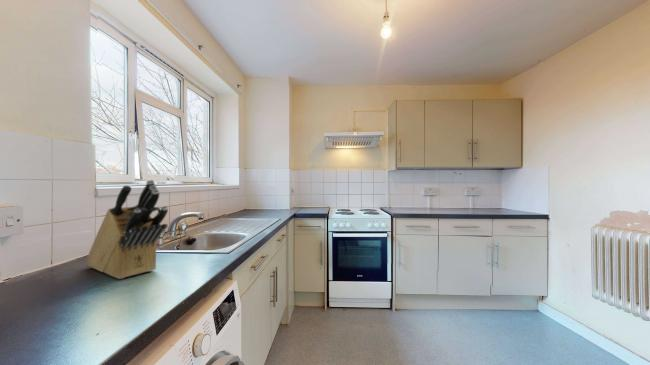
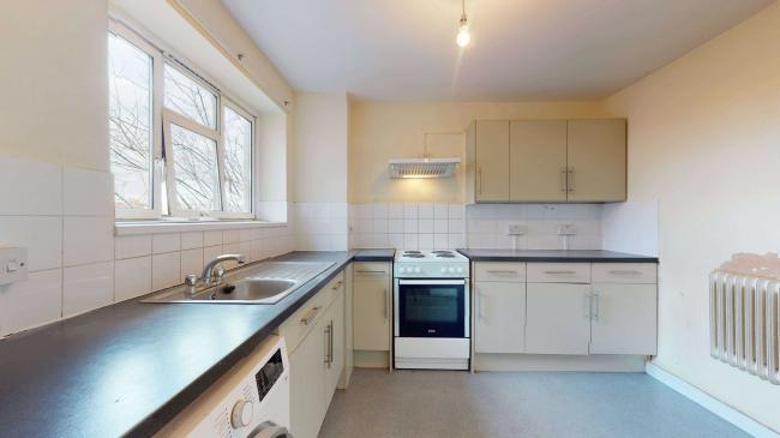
- knife block (126, 225)
